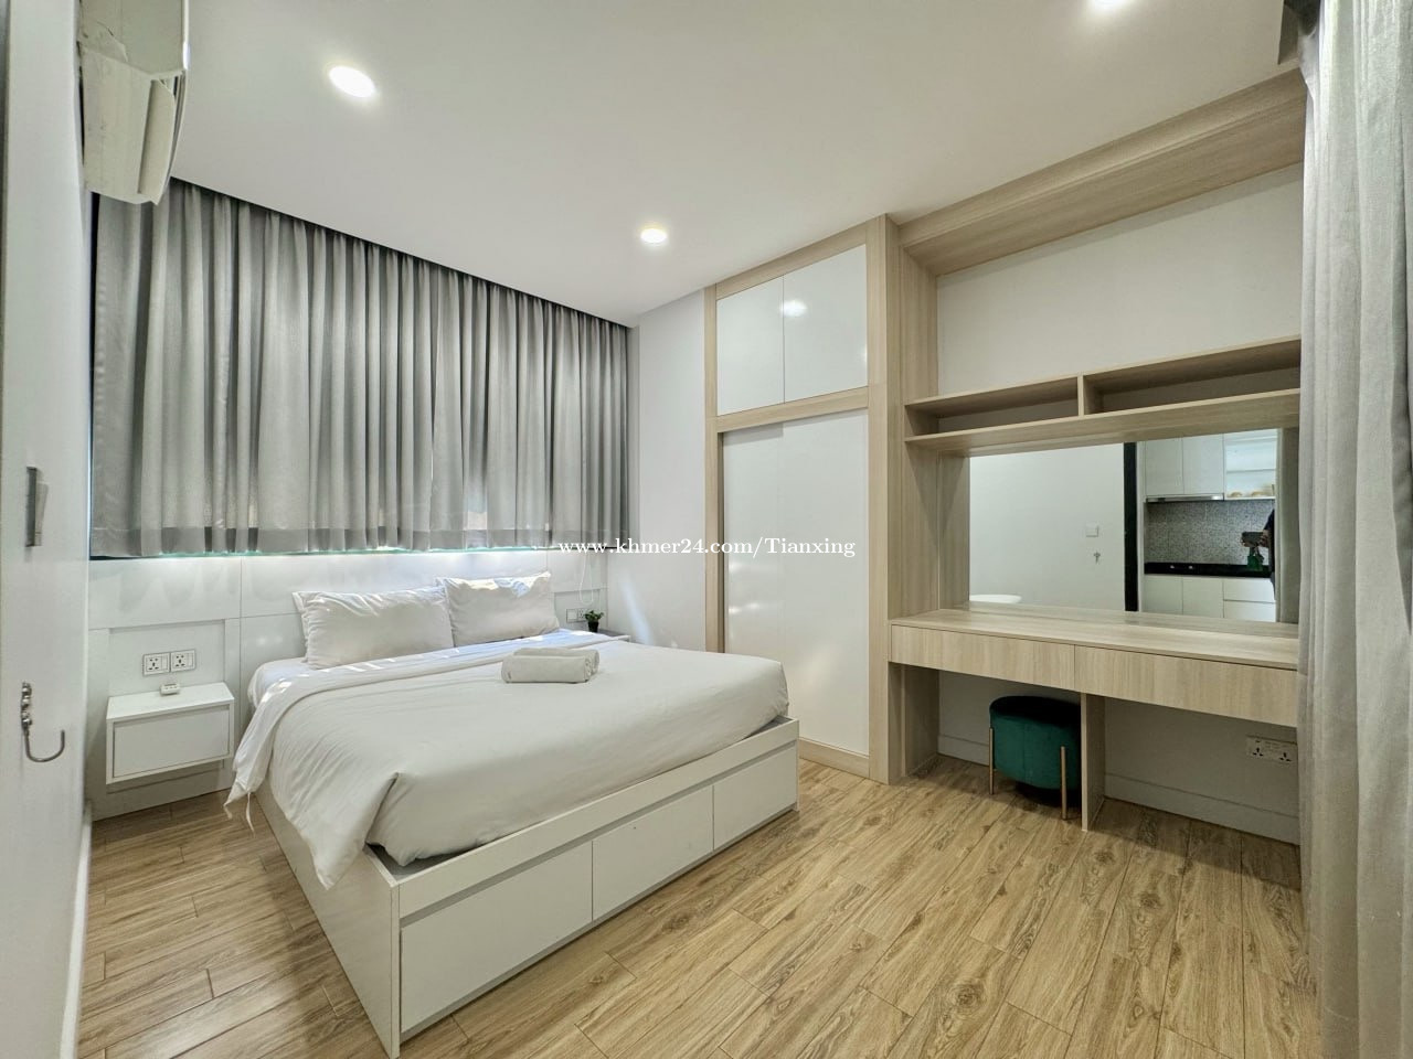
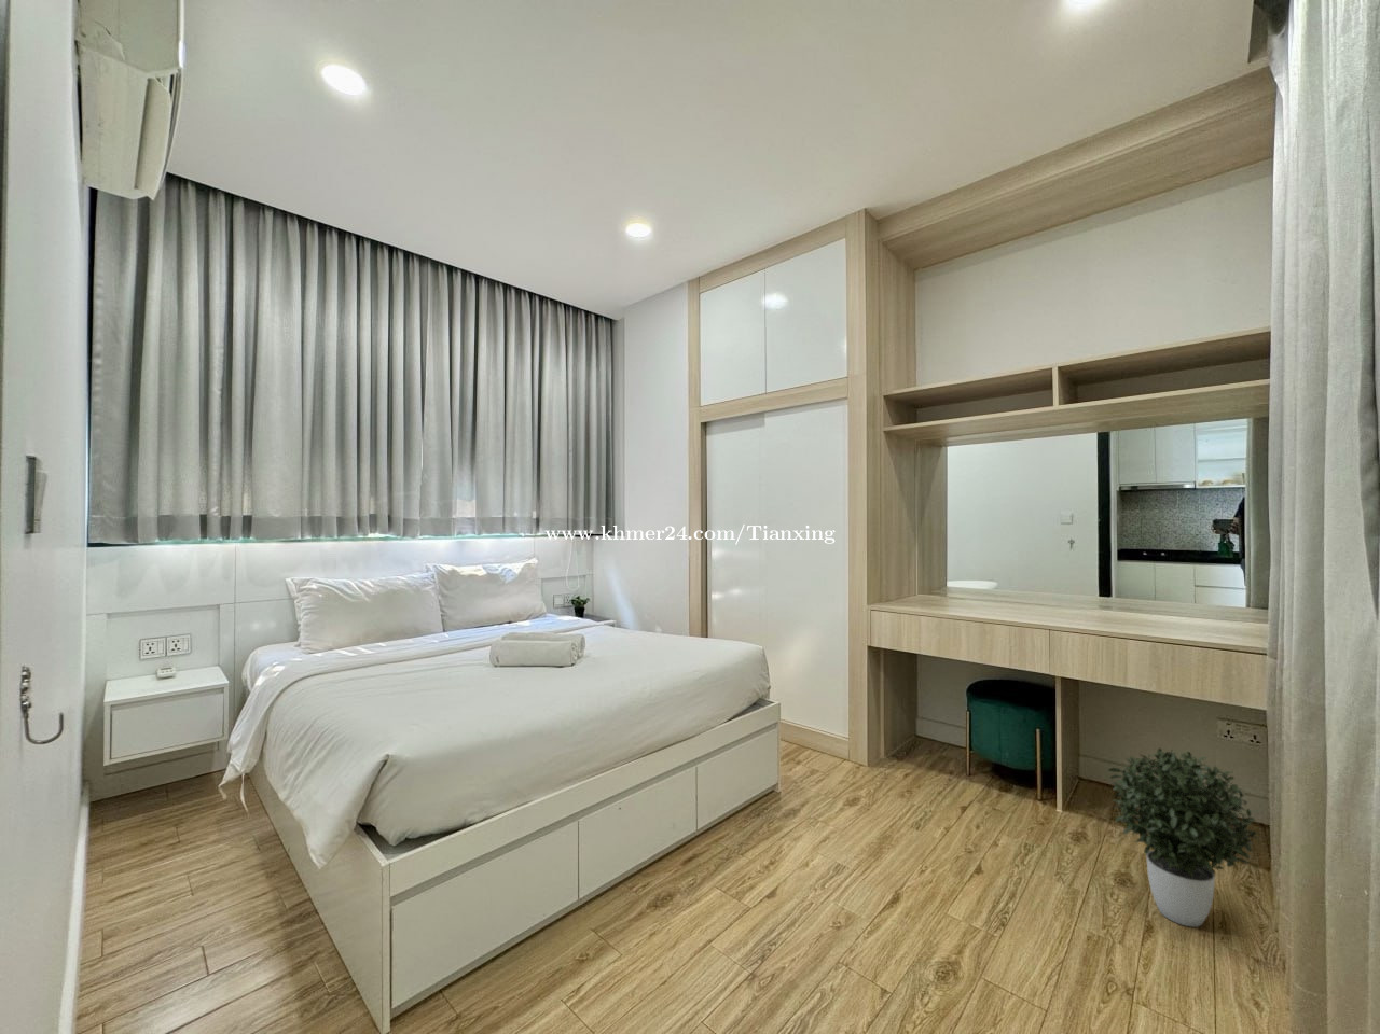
+ potted plant (1178, 834)
